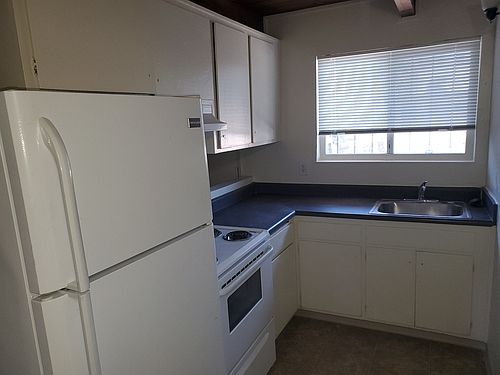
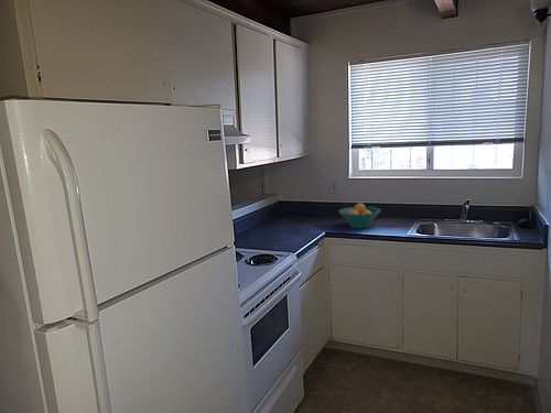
+ fruit bowl (359, 215)
